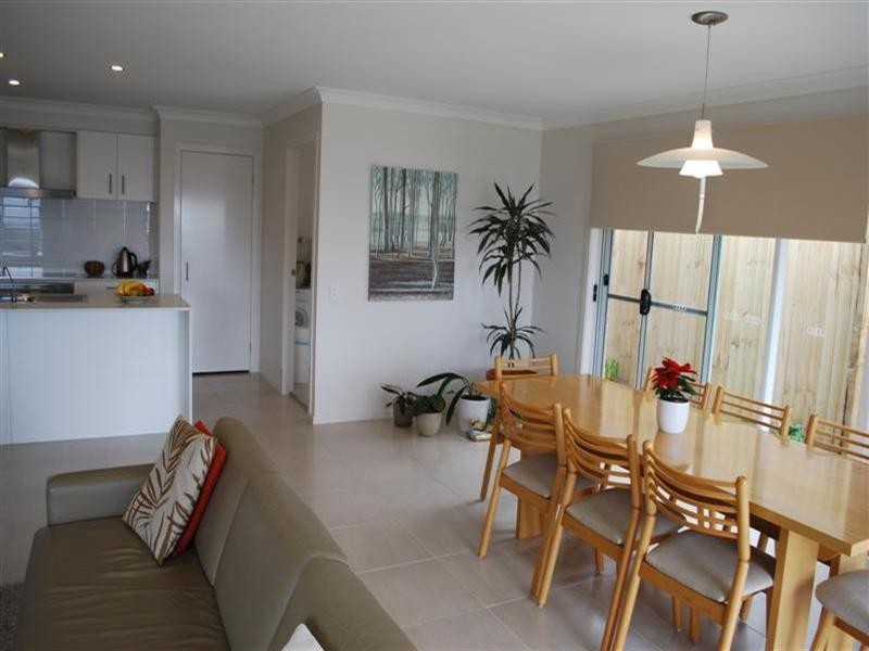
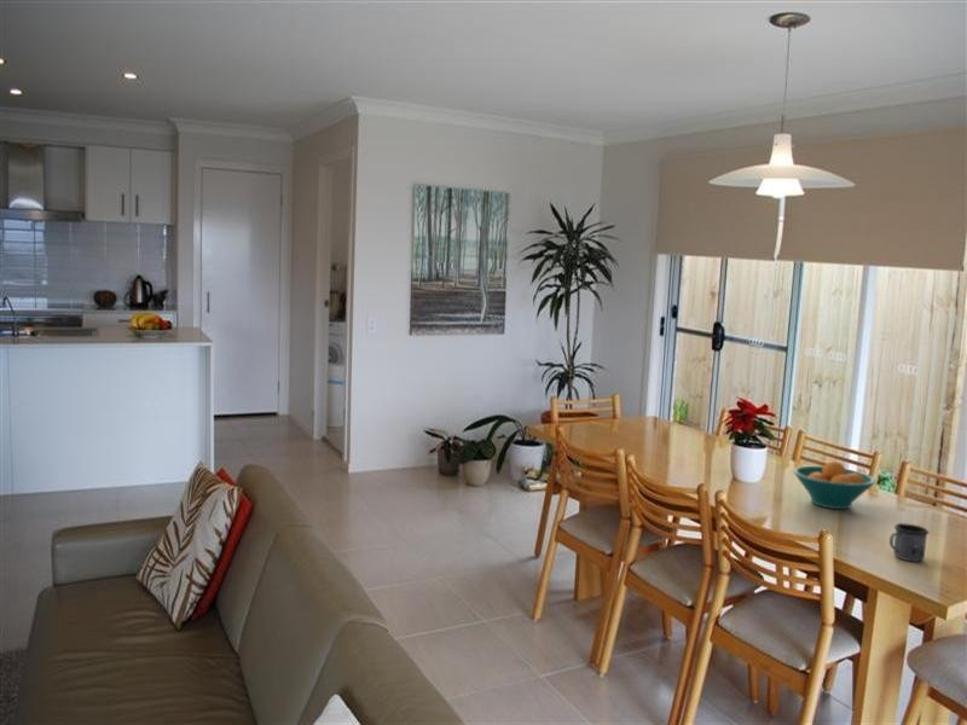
+ fruit bowl (833, 482)
+ mug (905, 543)
